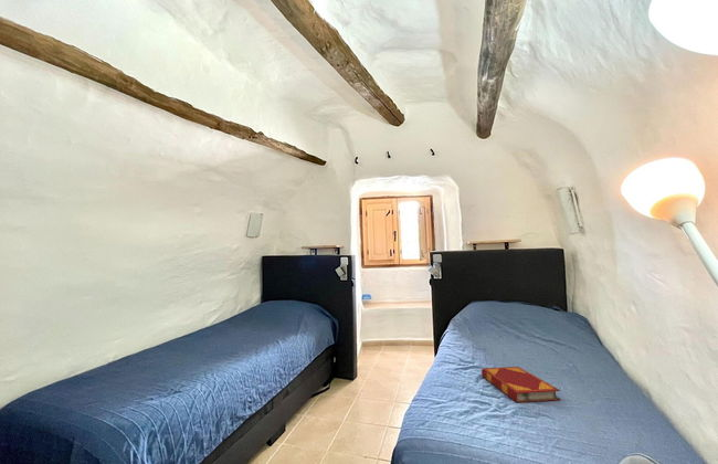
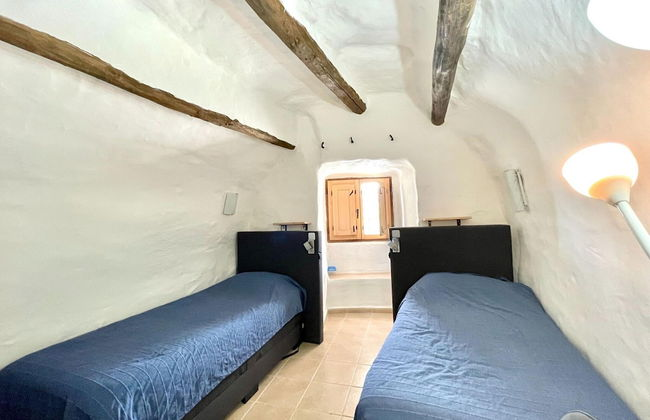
- hardback book (517, 382)
